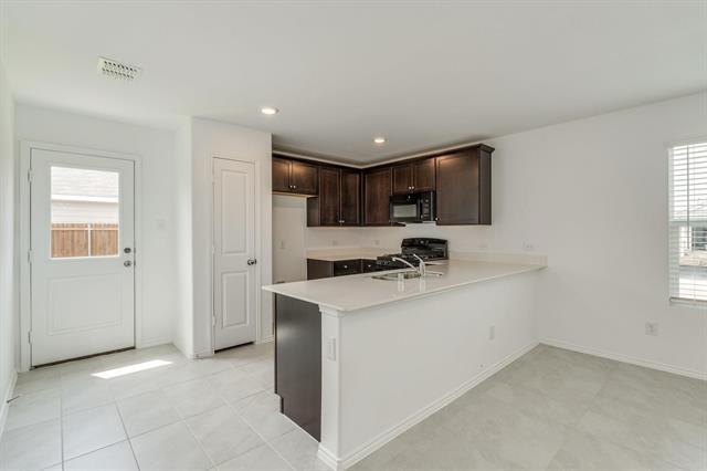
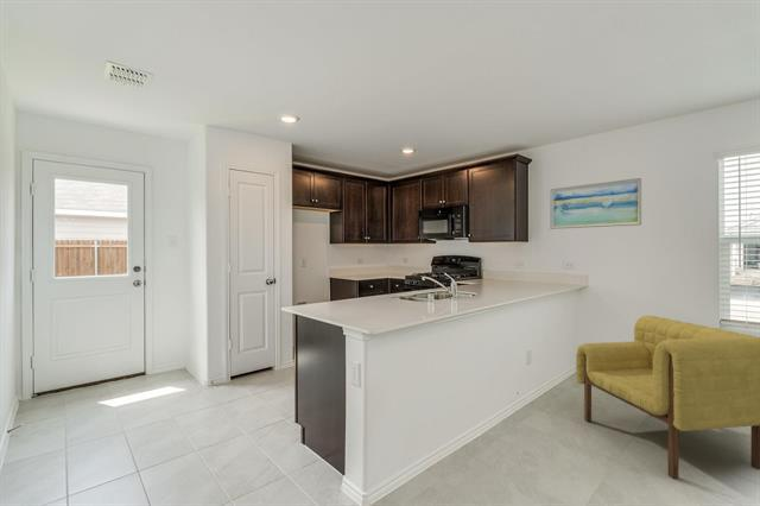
+ wall art (591, 205)
+ armchair (665, 384)
